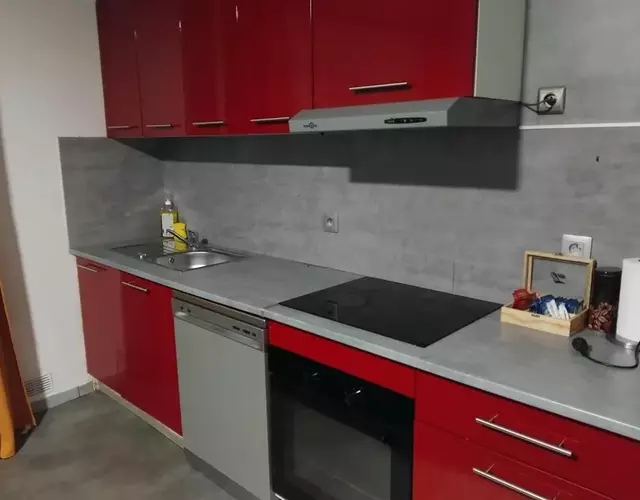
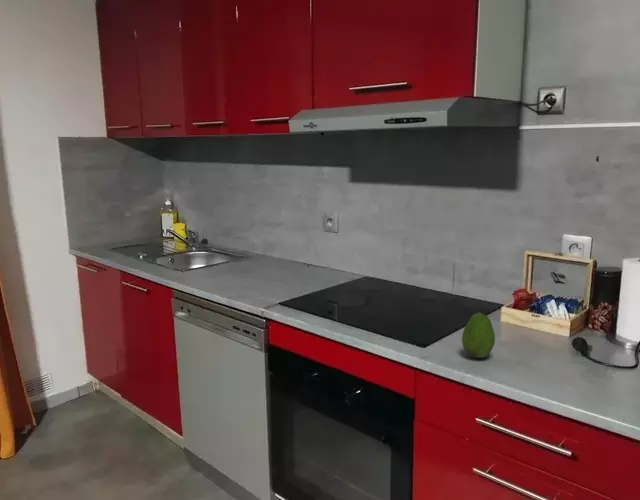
+ fruit (478, 334)
